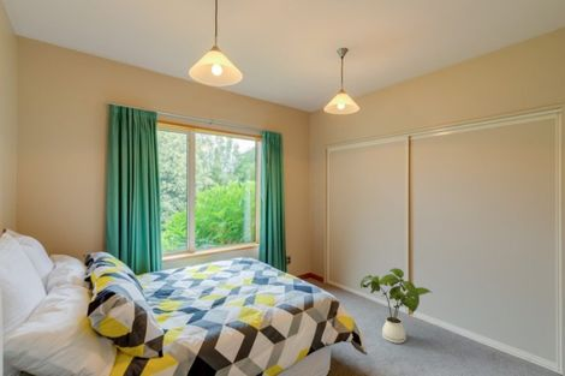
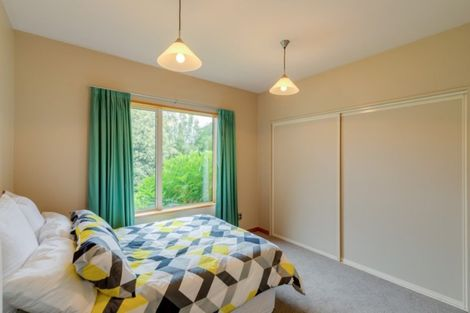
- house plant (399, 306)
